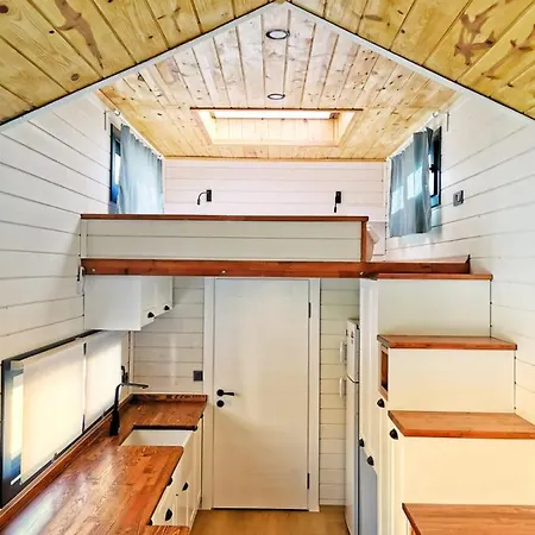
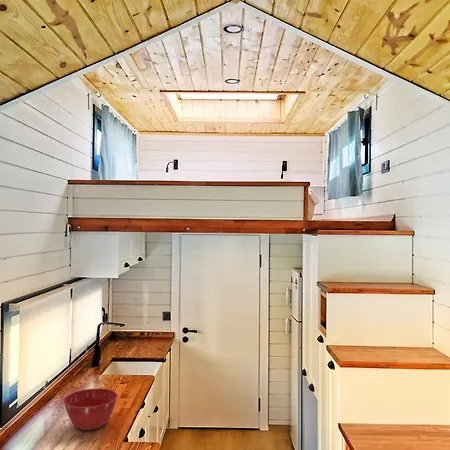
+ mixing bowl (90, 410)
